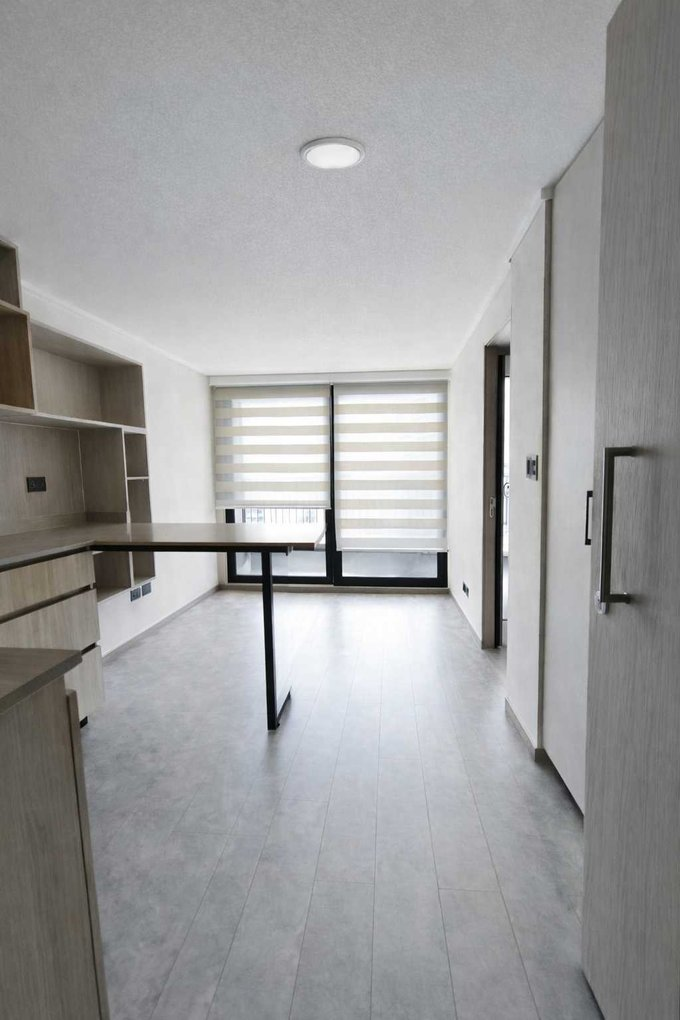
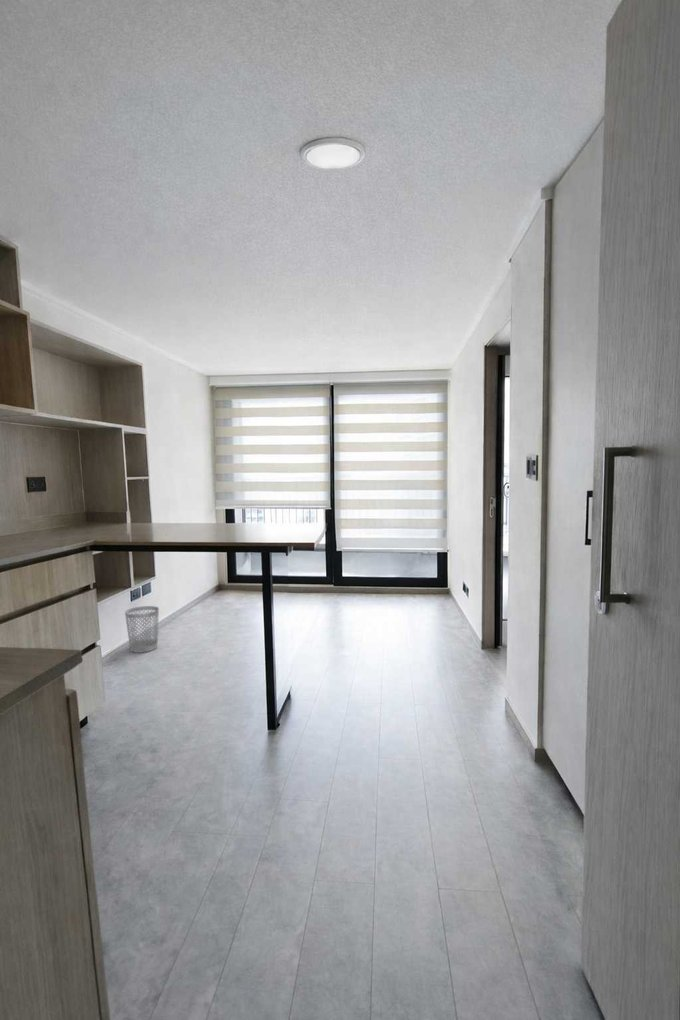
+ wastebasket (142, 629)
